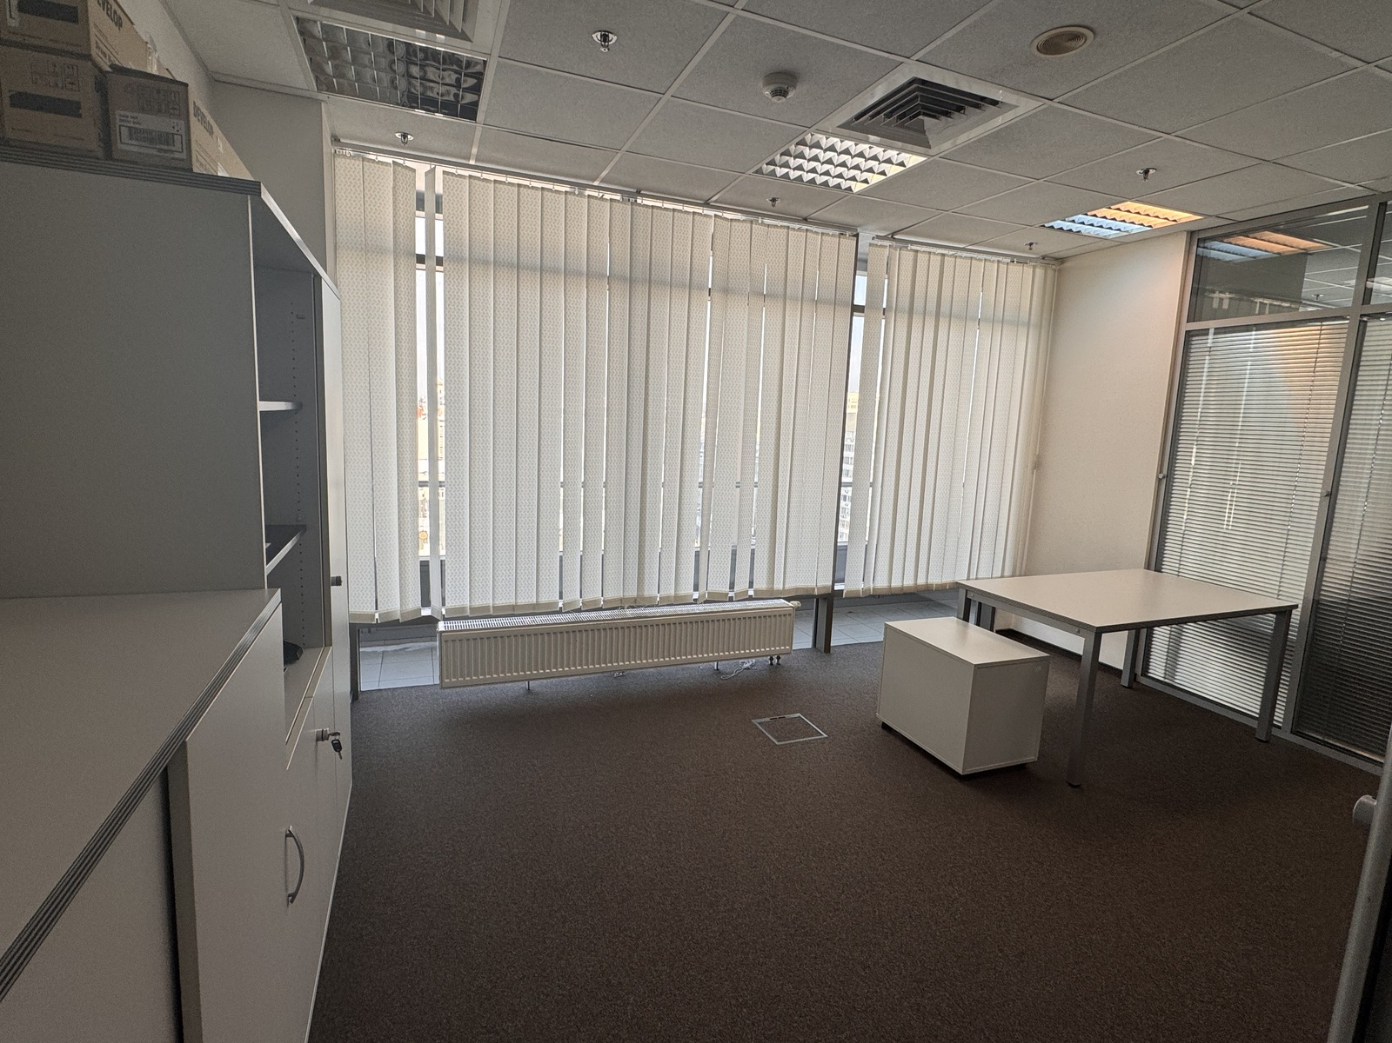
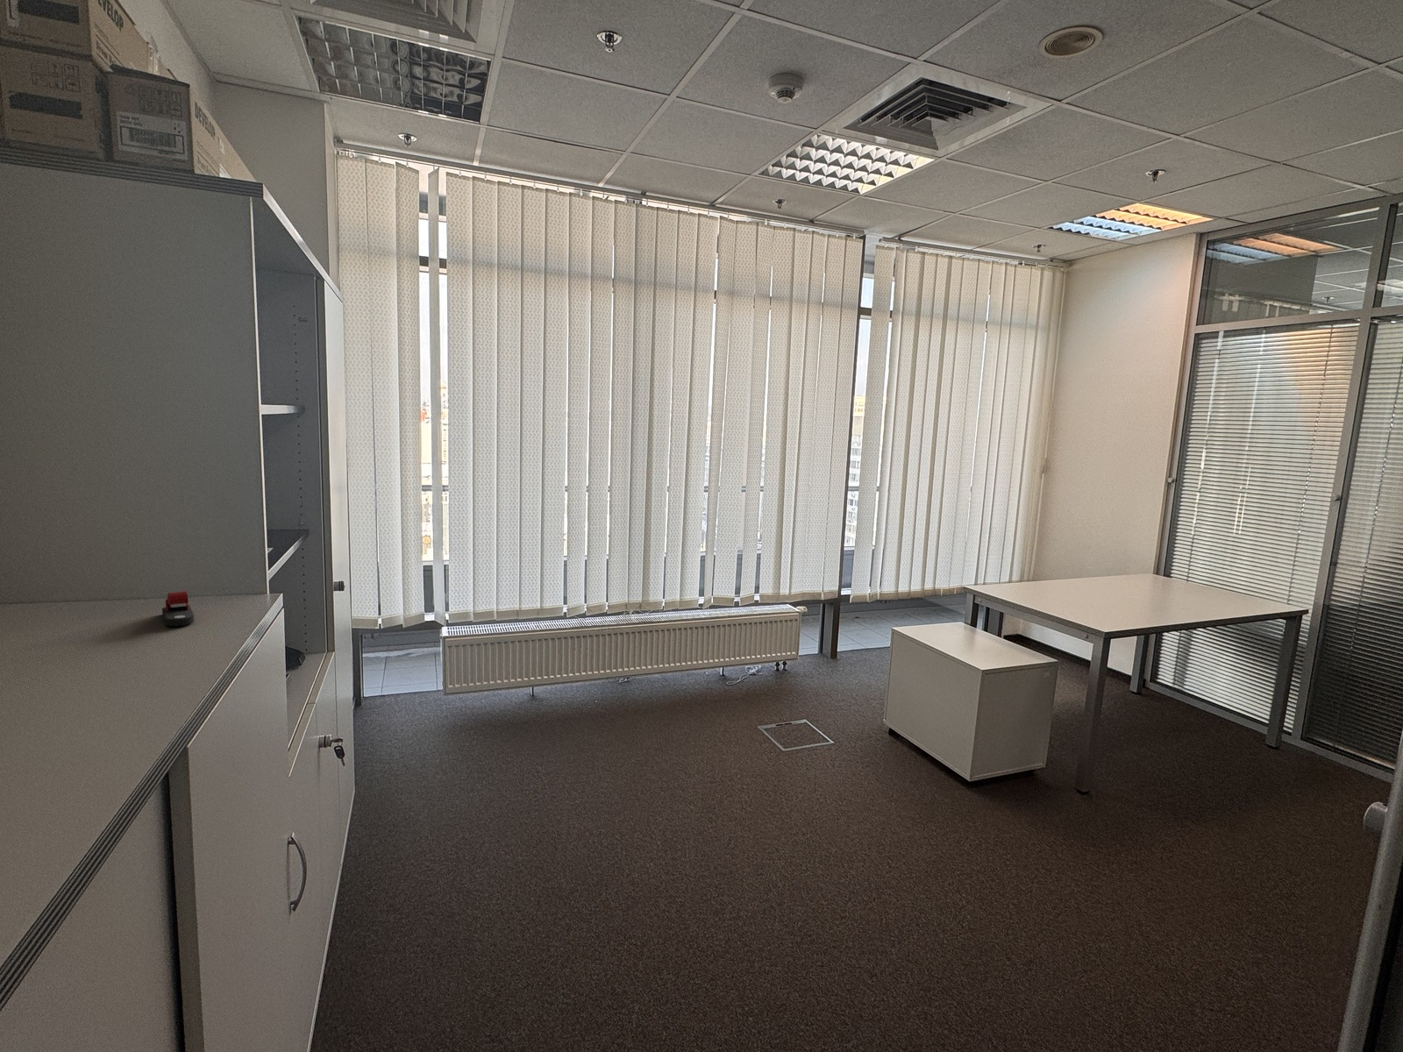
+ stapler (177, 604)
